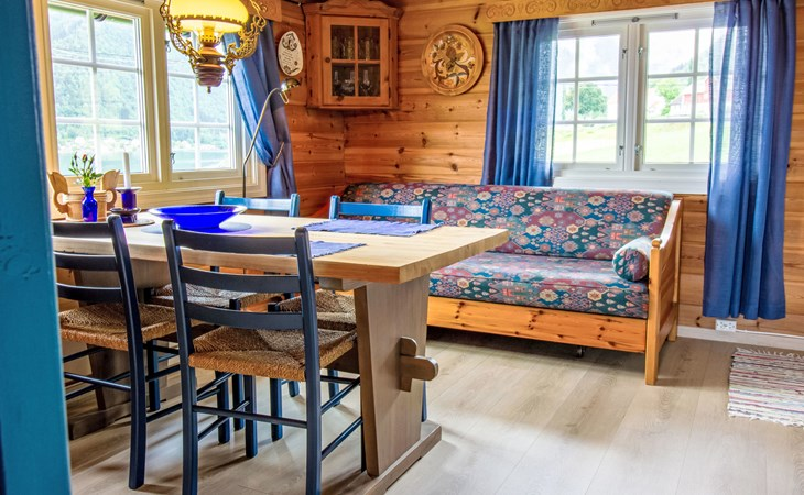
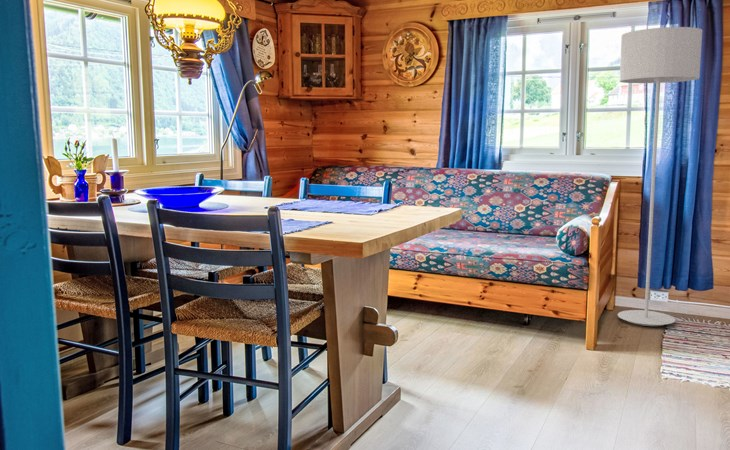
+ floor lamp (653, 181)
